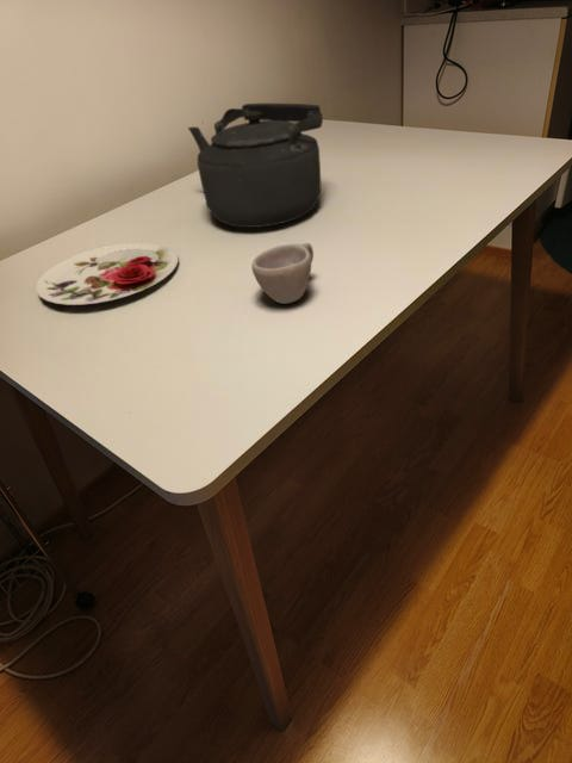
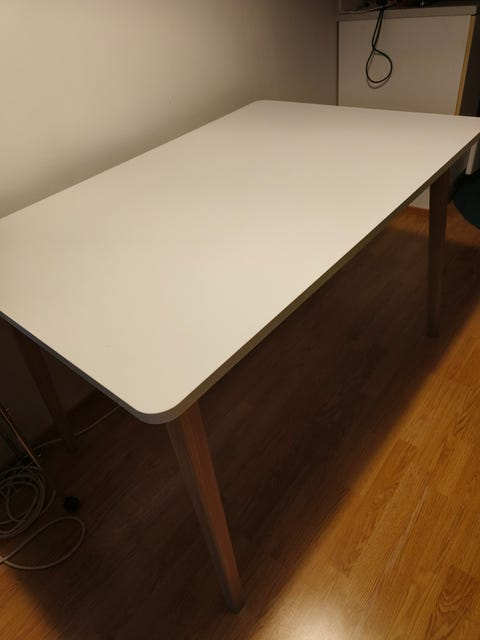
- kettle (257, 162)
- plate (107, 269)
- cup (288, 273)
